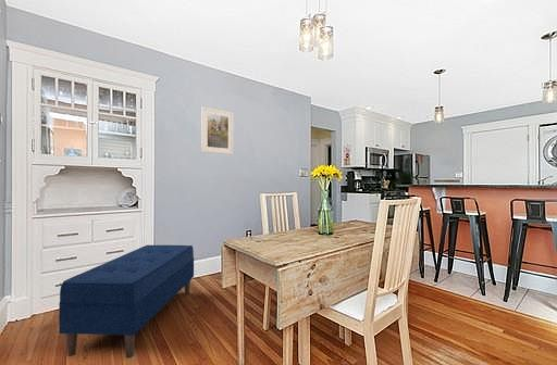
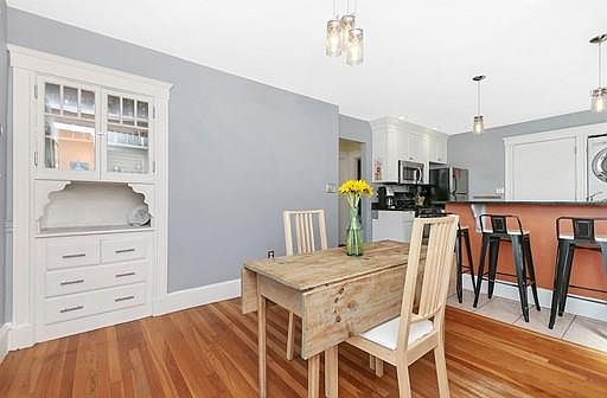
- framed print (218, 131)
- bench (141, 288)
